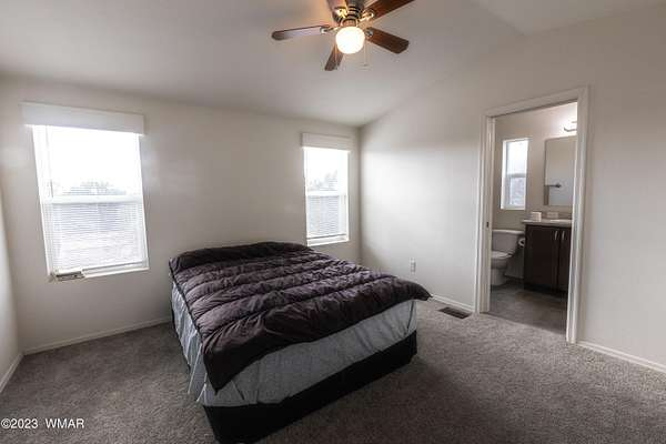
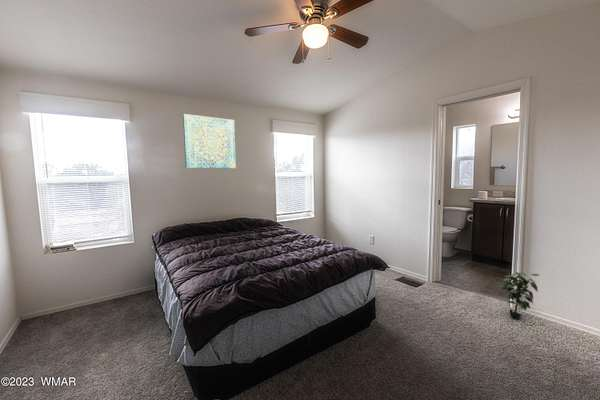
+ wall art (210, 142)
+ potted plant (518, 293)
